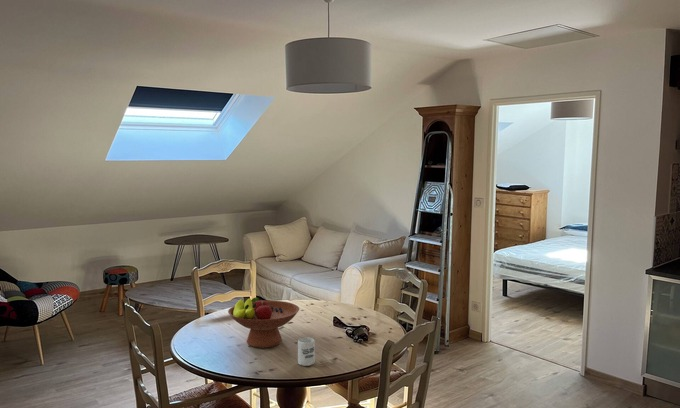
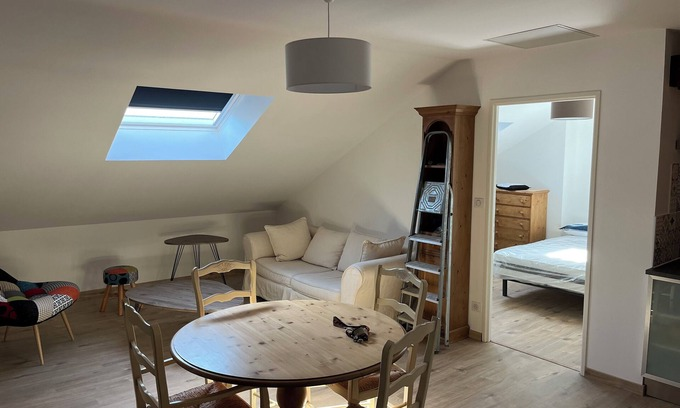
- cup (306, 351)
- fruit bowl (264, 319)
